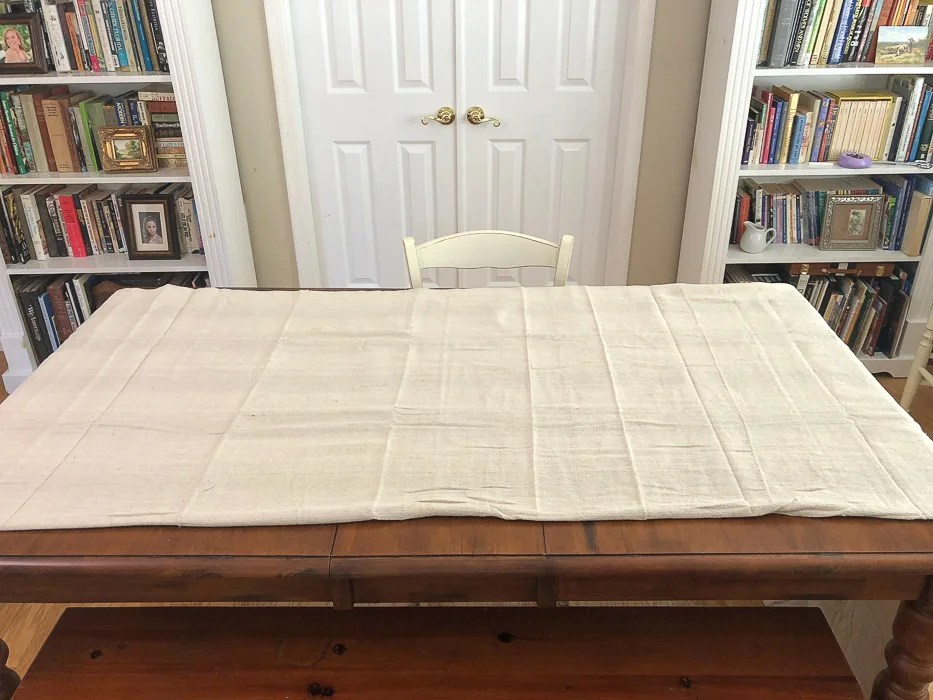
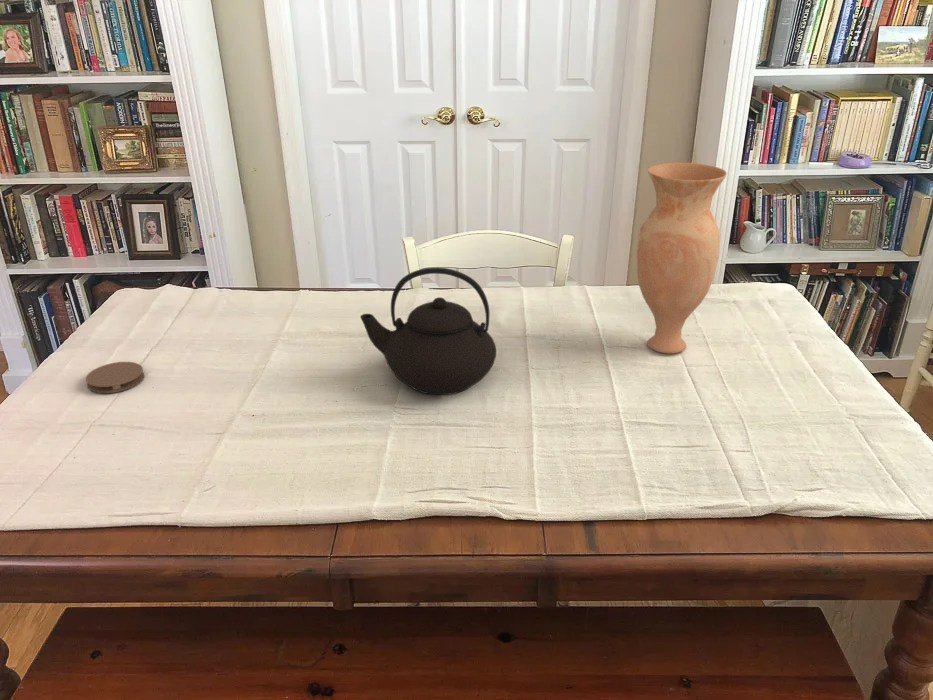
+ vase (676, 263)
+ teapot (427, 324)
+ coaster (115, 377)
